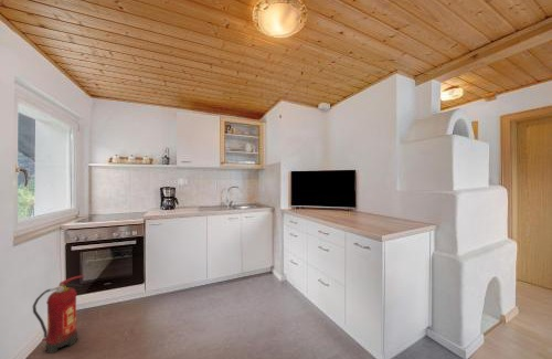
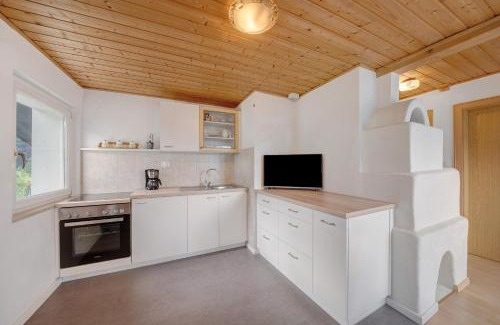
- fire extinguisher (60, 312)
